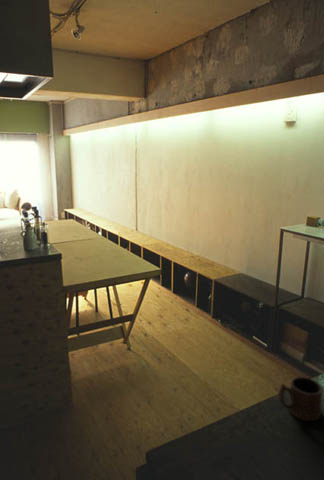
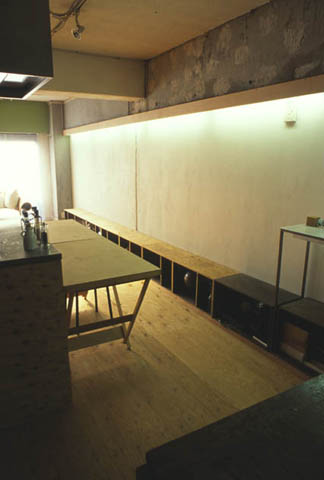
- mug (299, 396)
